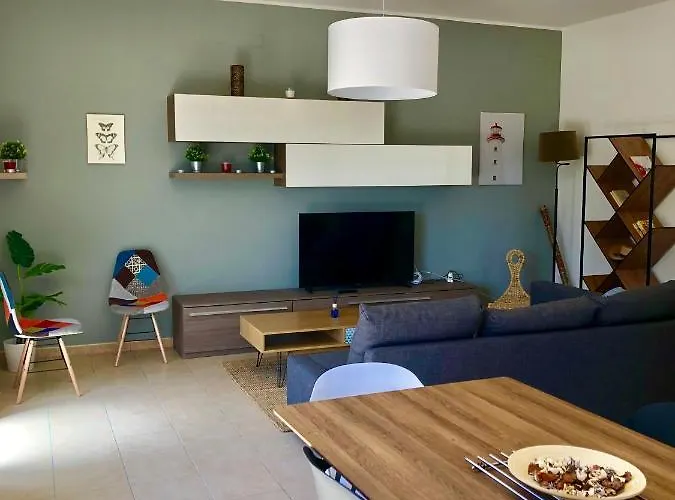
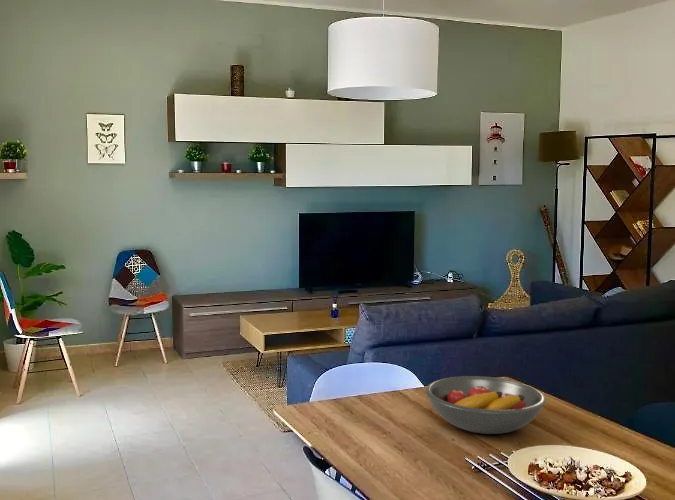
+ fruit bowl (484, 404)
